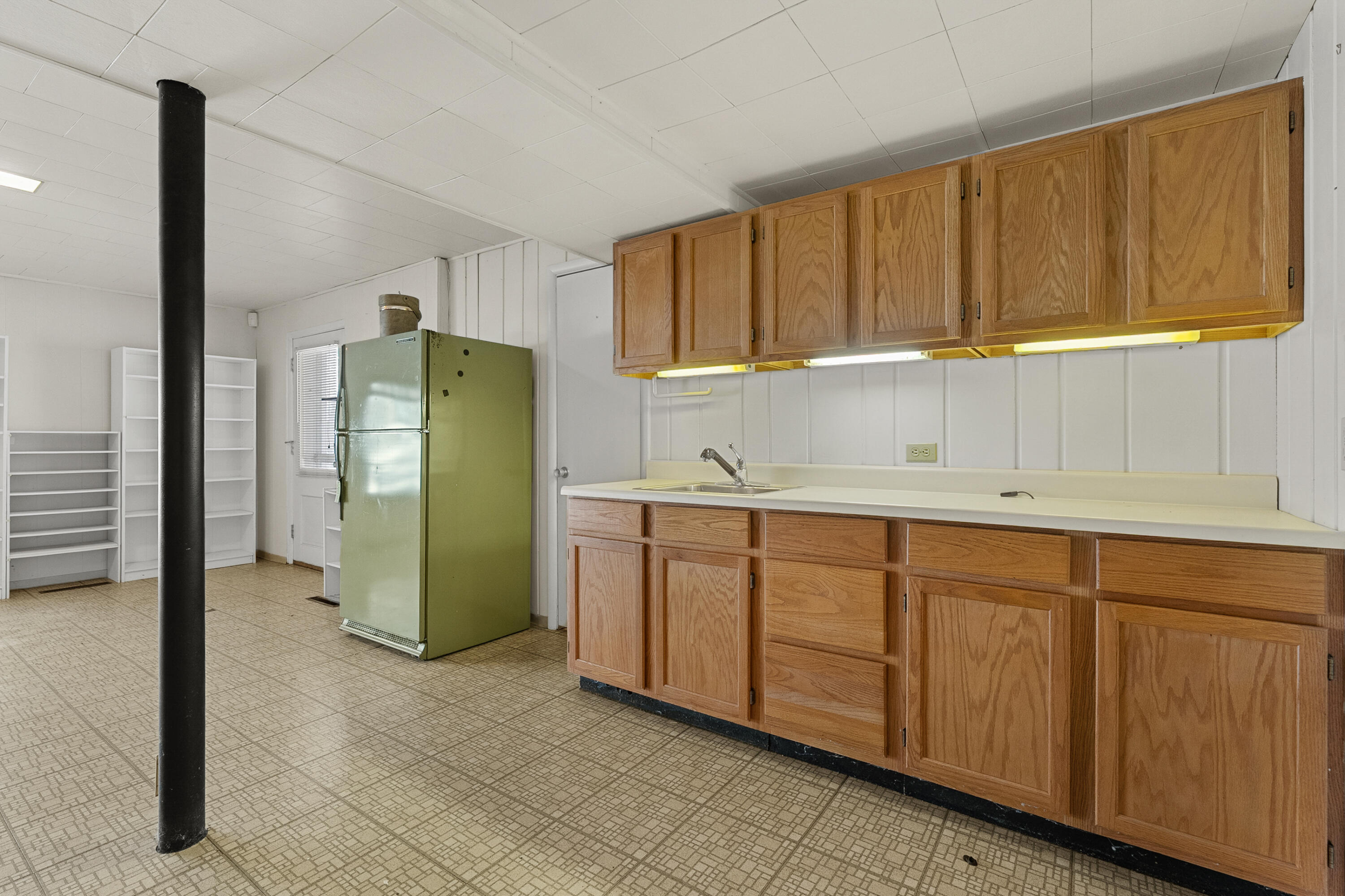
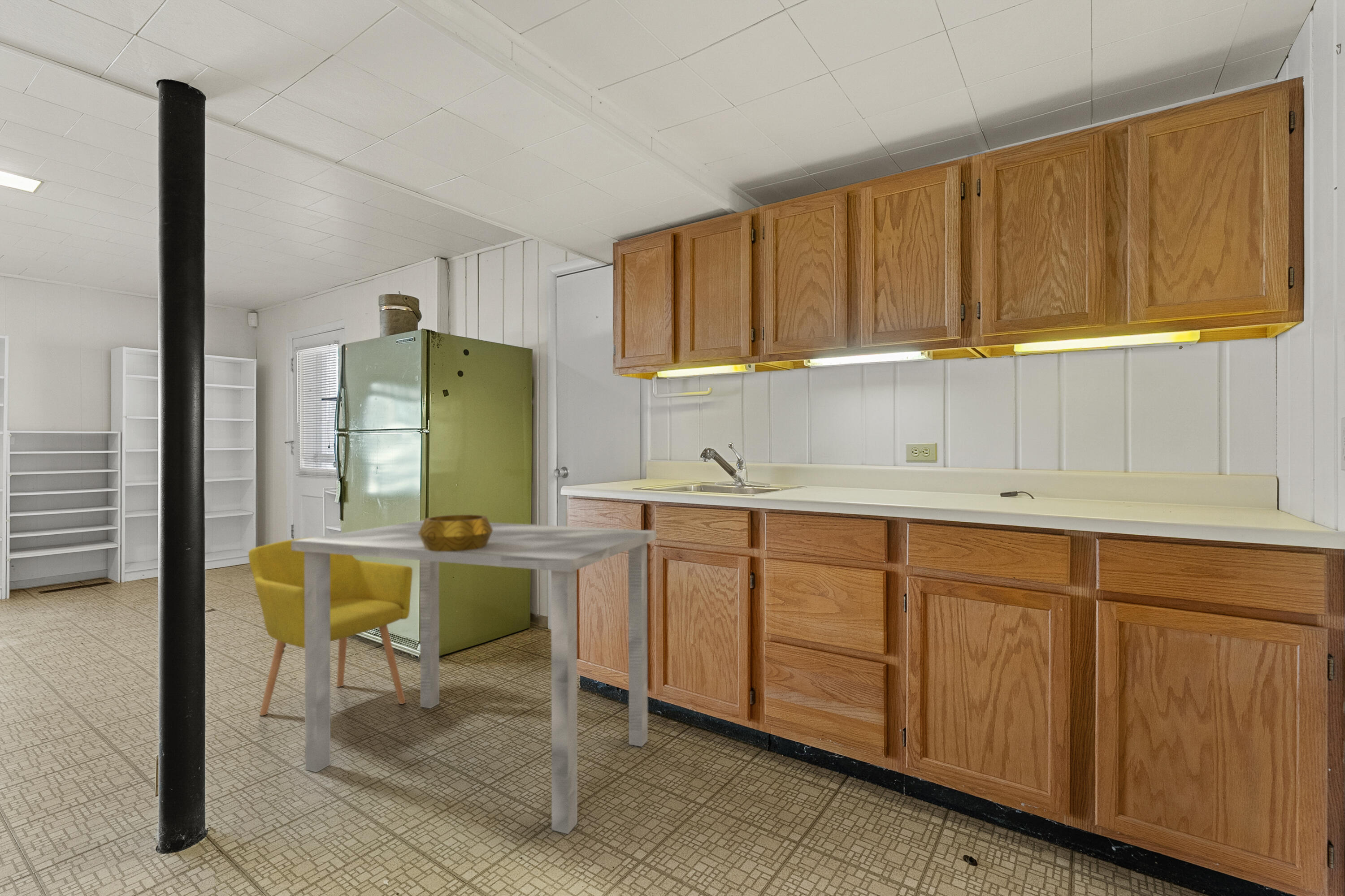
+ chair (330, 624)
+ dining table (439, 645)
+ decorative bowl (456, 532)
